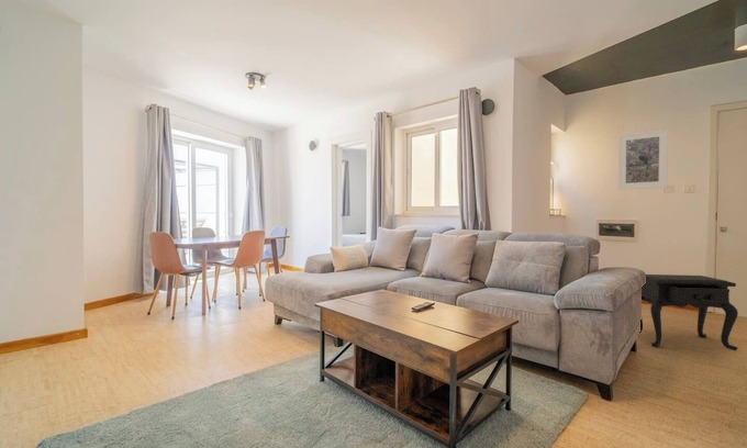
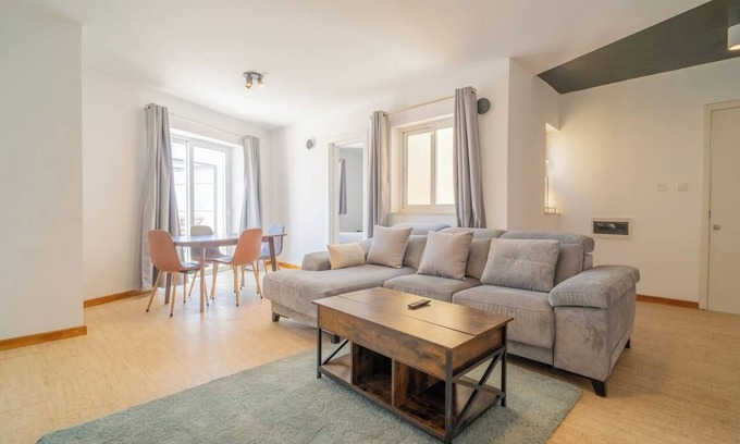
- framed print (642, 160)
- side table (682, 306)
